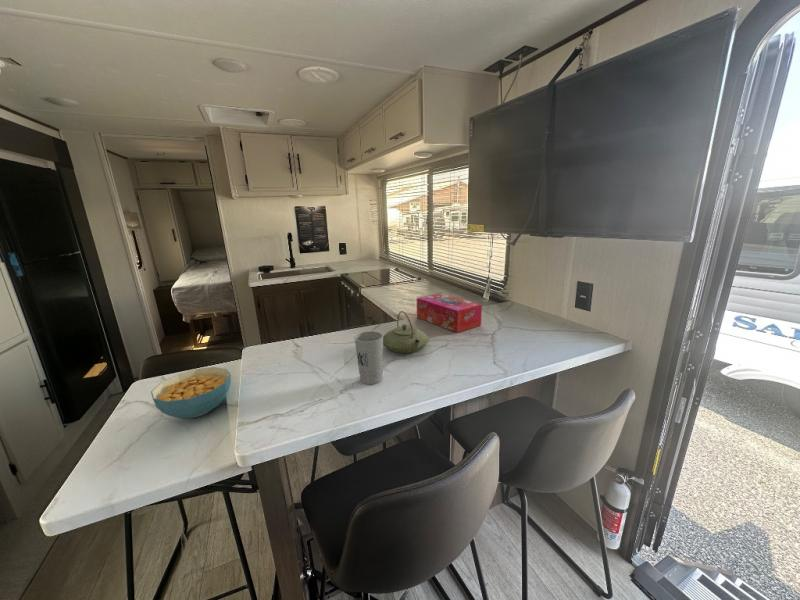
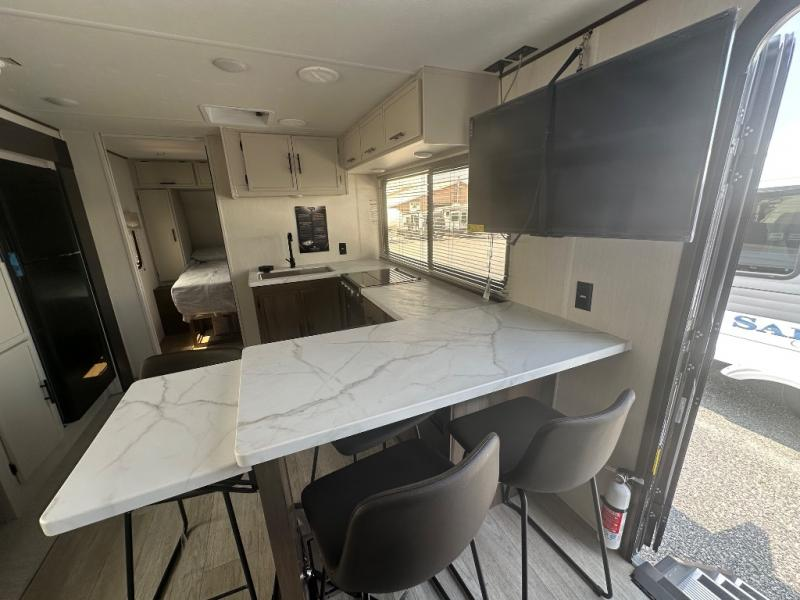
- tissue box (447, 311)
- teapot (405, 330)
- cereal bowl (195, 397)
- cup (370, 357)
